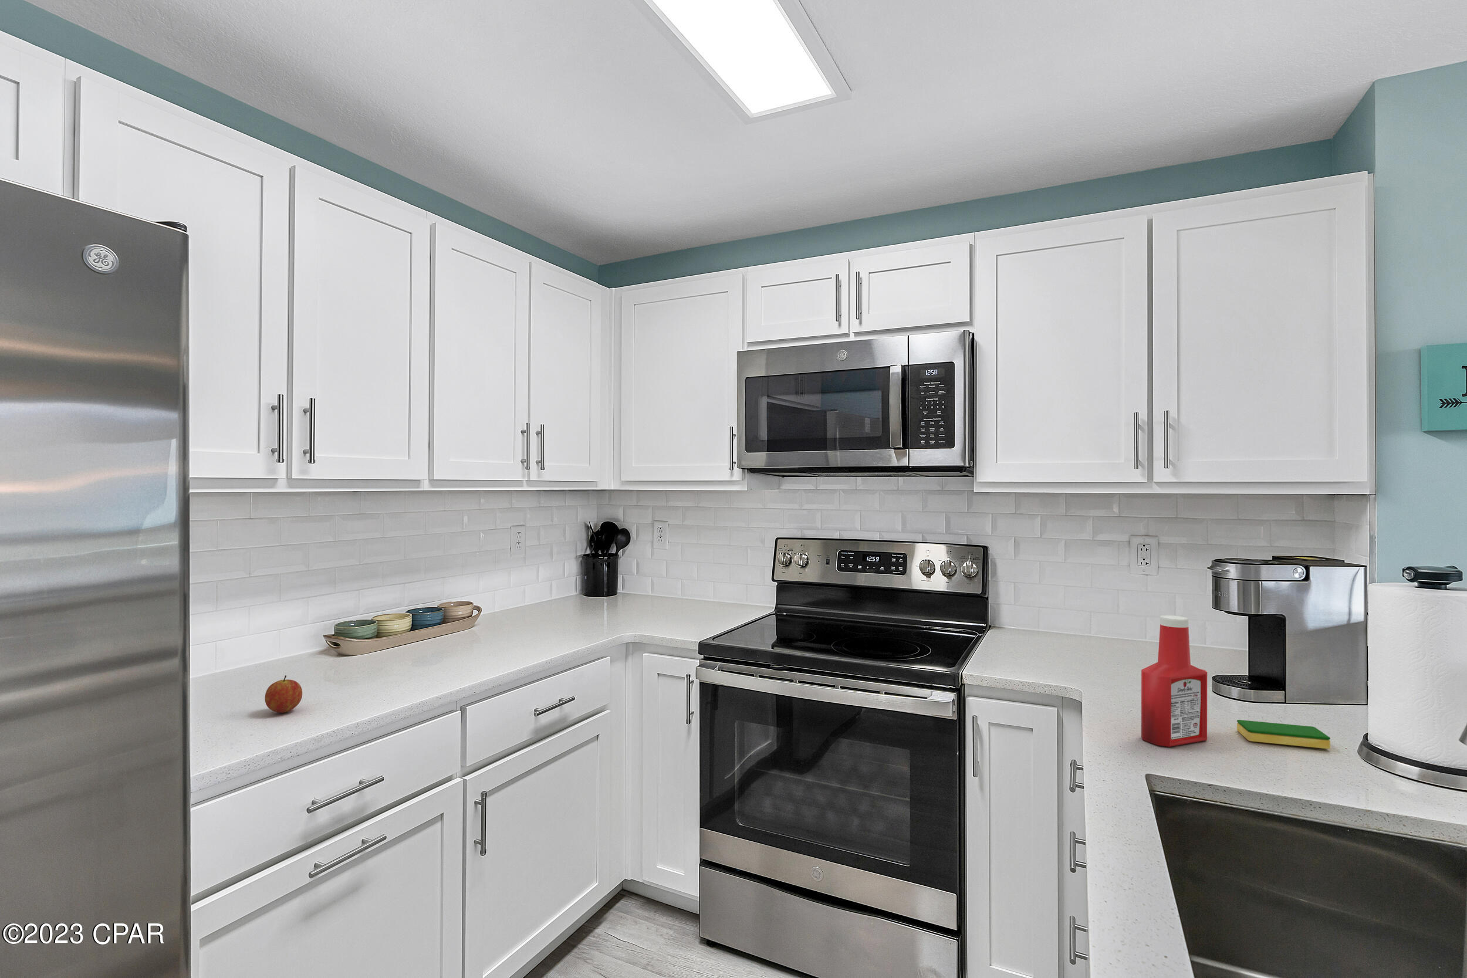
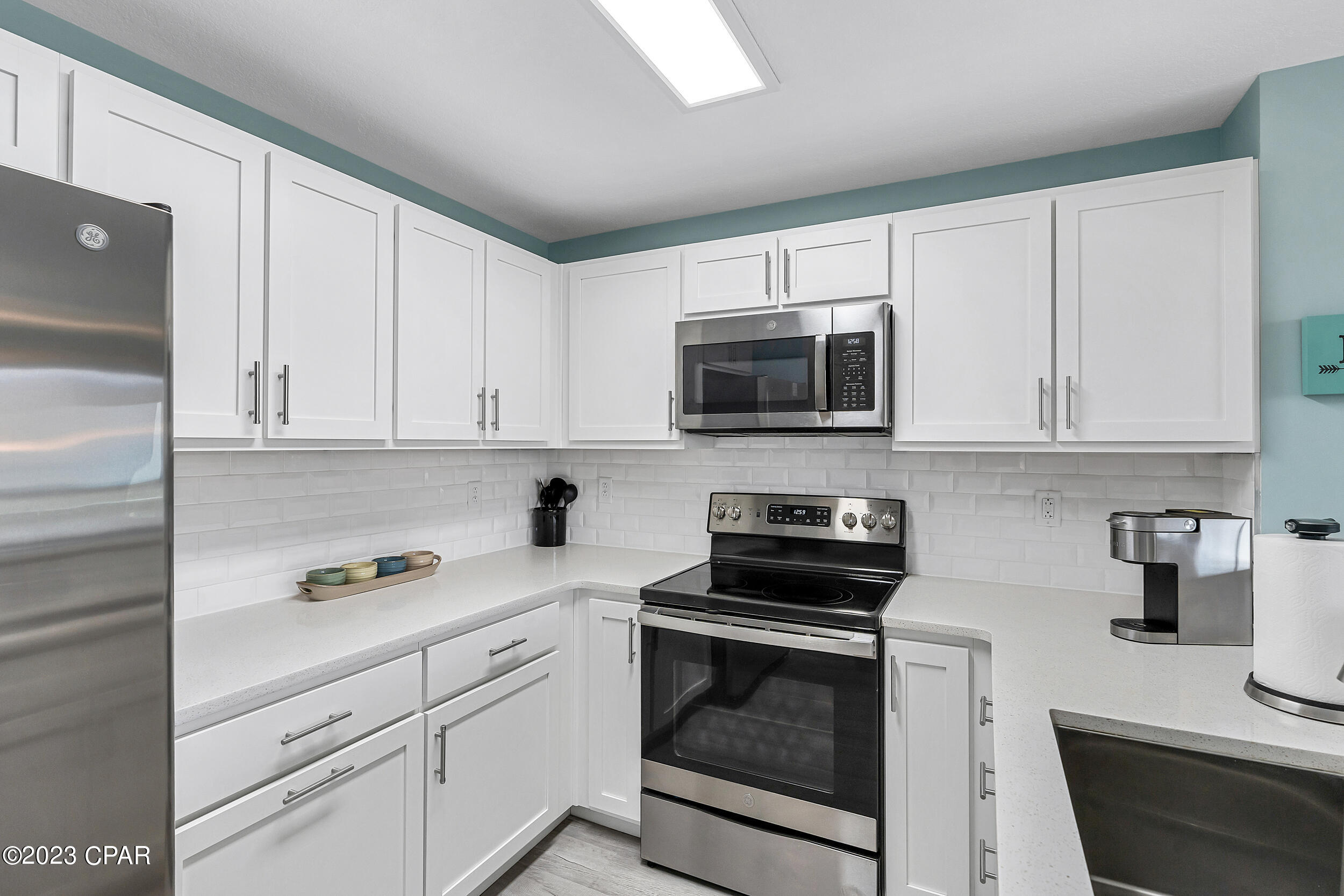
- dish sponge (1281, 734)
- fruit (284, 693)
- soap bottle (1173, 678)
